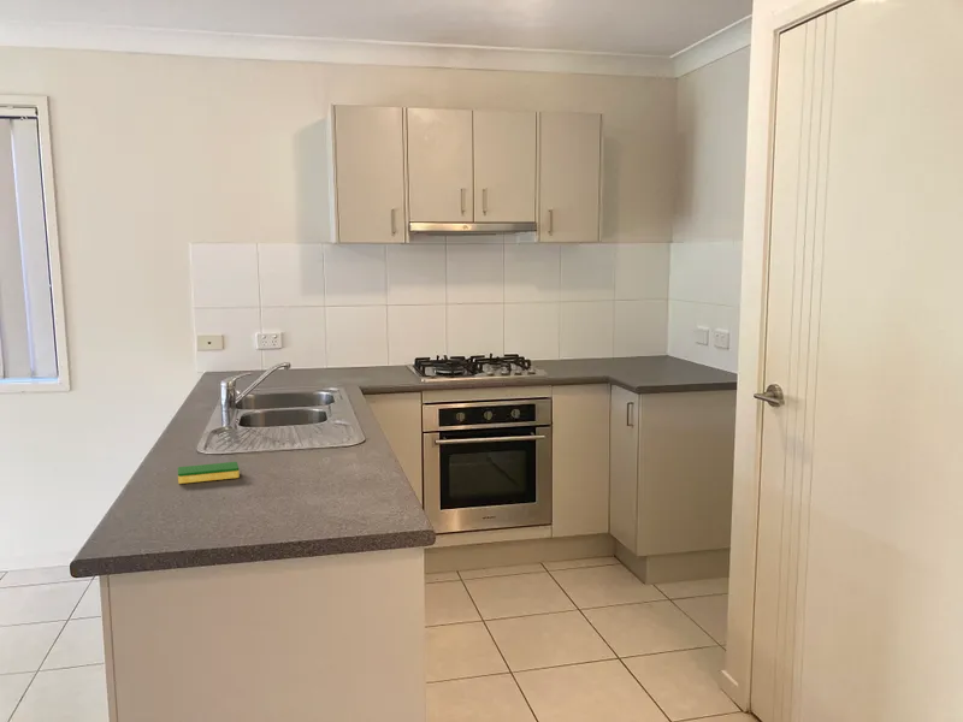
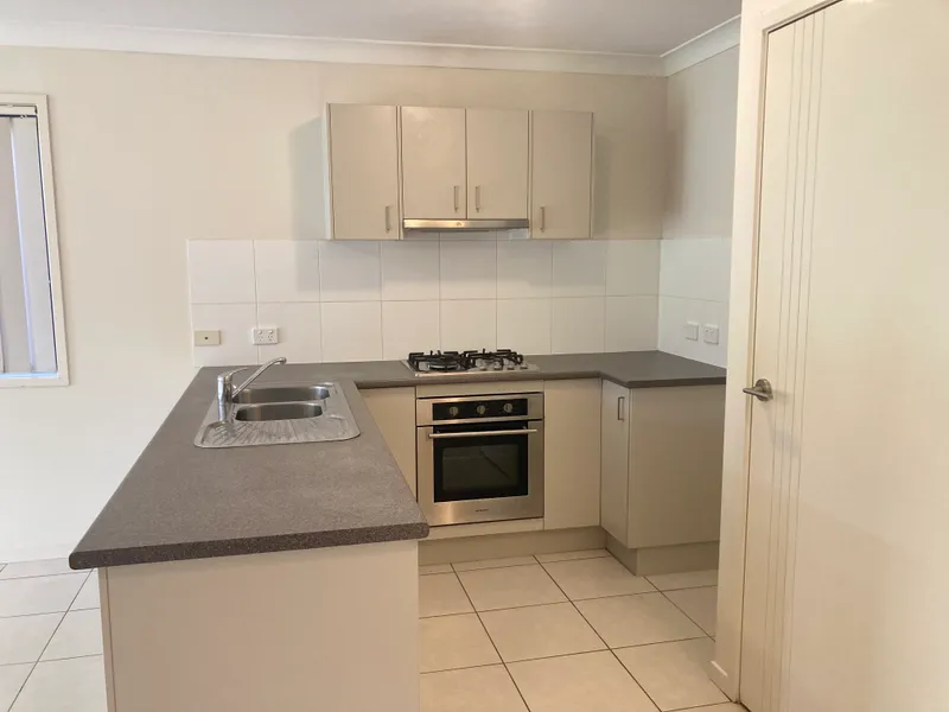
- dish sponge (208, 472)
